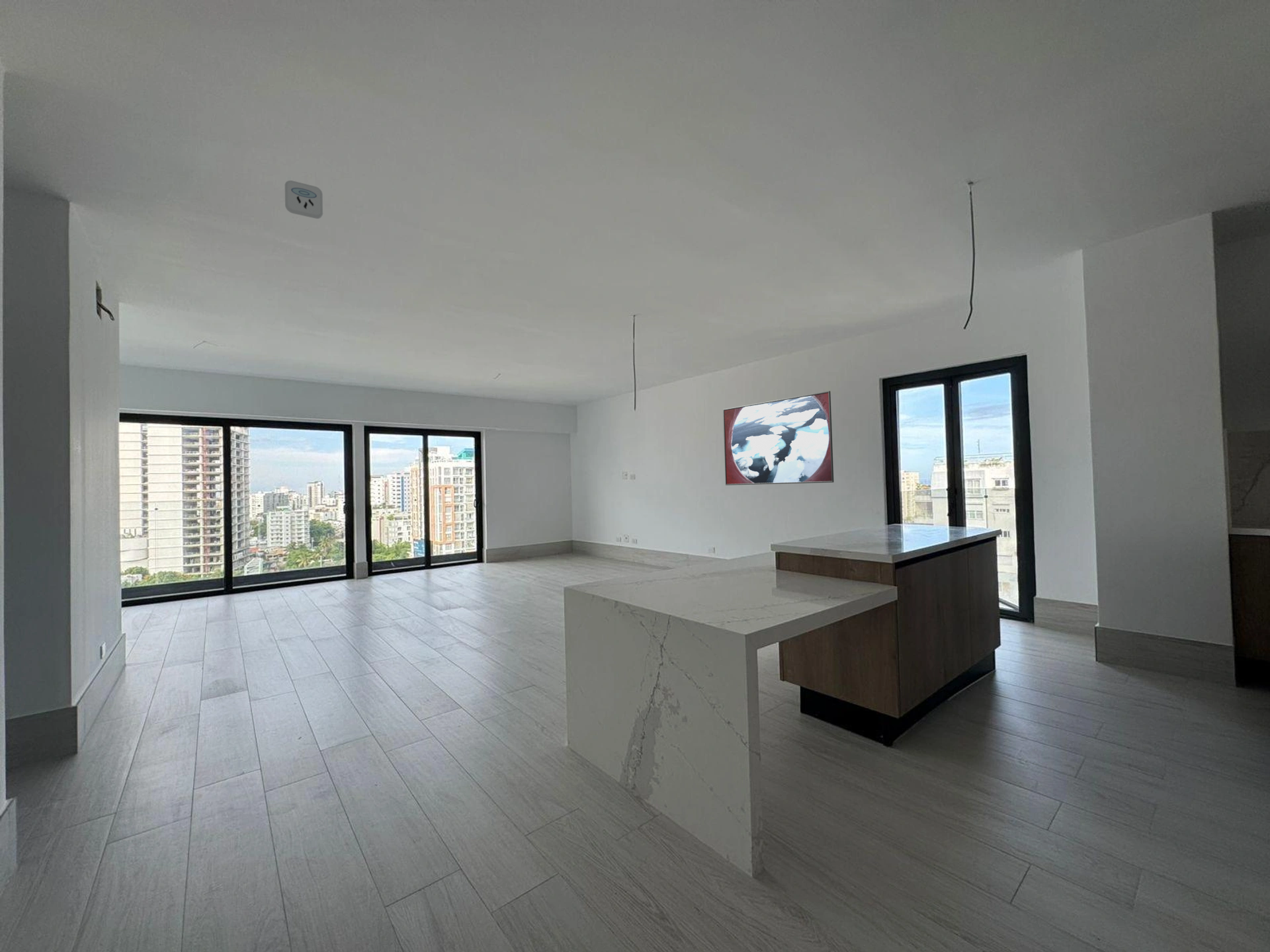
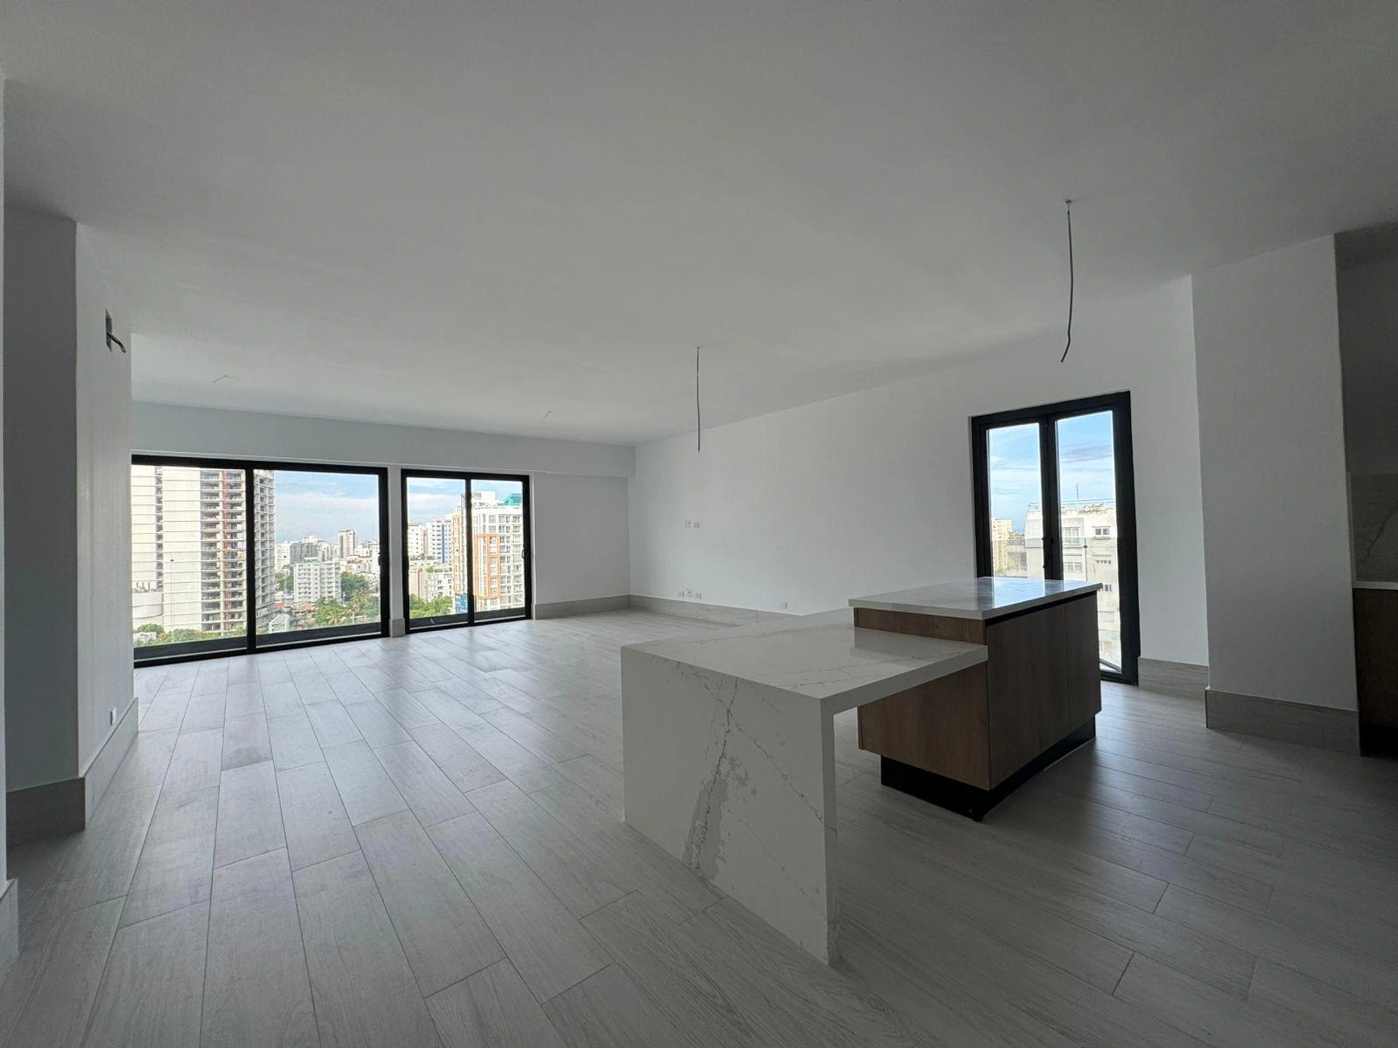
- smoke detector (304, 200)
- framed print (773, 442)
